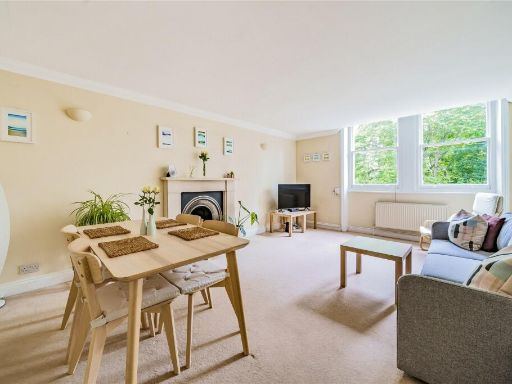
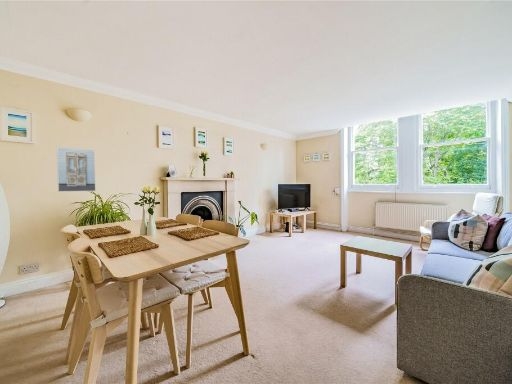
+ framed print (76, 170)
